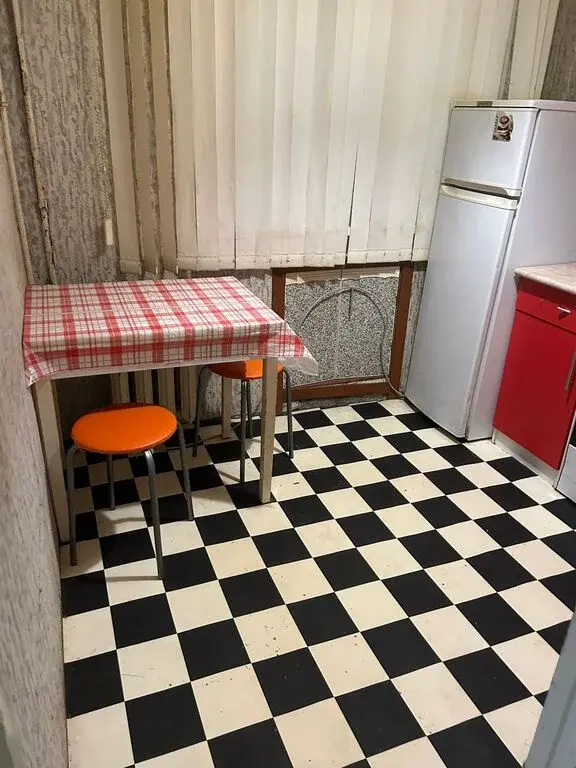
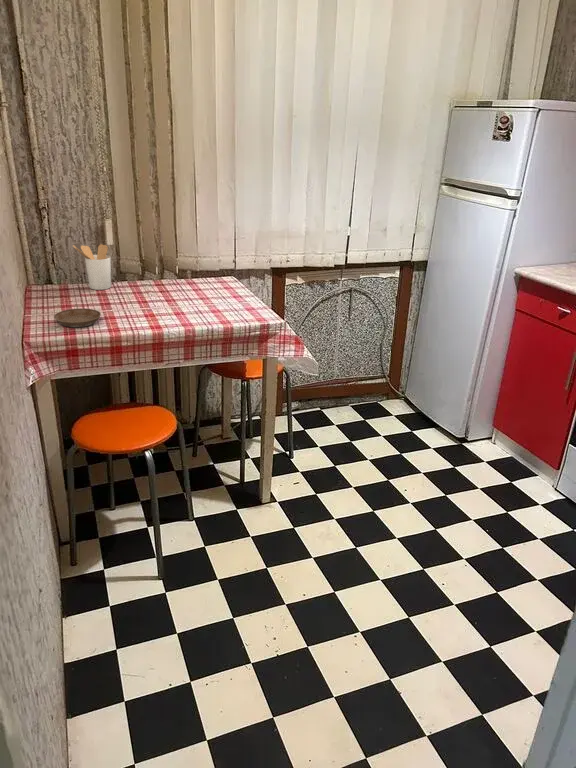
+ saucer (78, 318)
+ utensil holder (92, 265)
